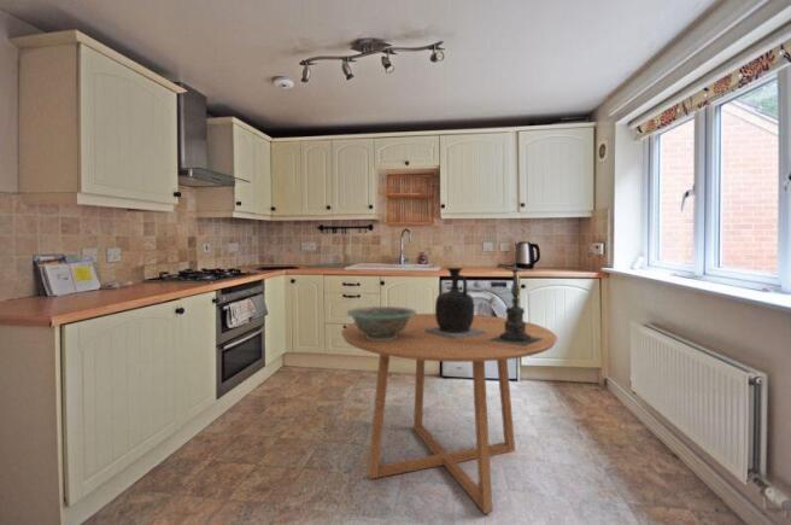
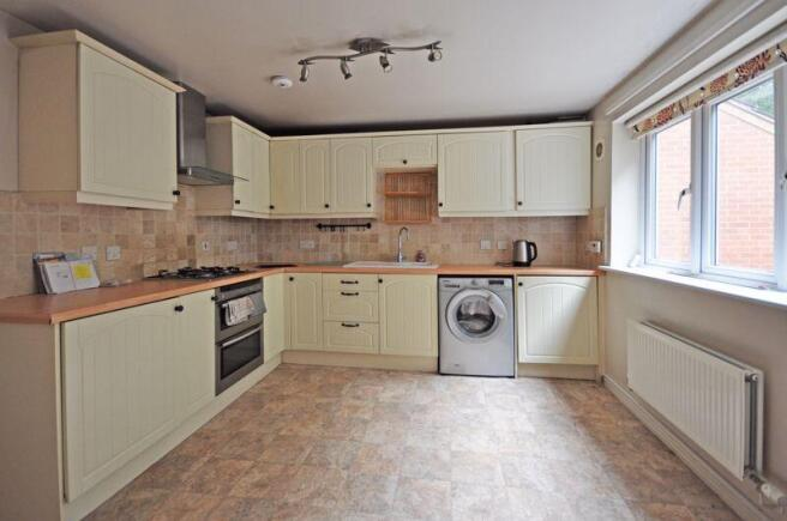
- decorative bowl (381, 323)
- dining table (422, 396)
- candle holder (515, 297)
- vase (455, 299)
